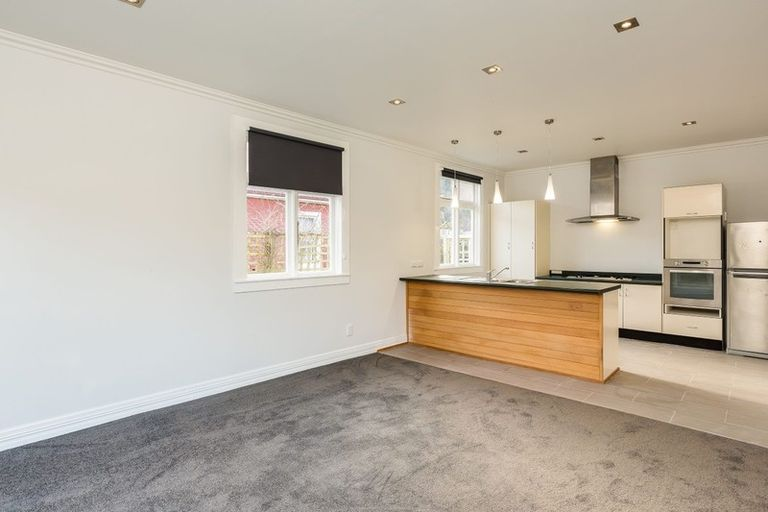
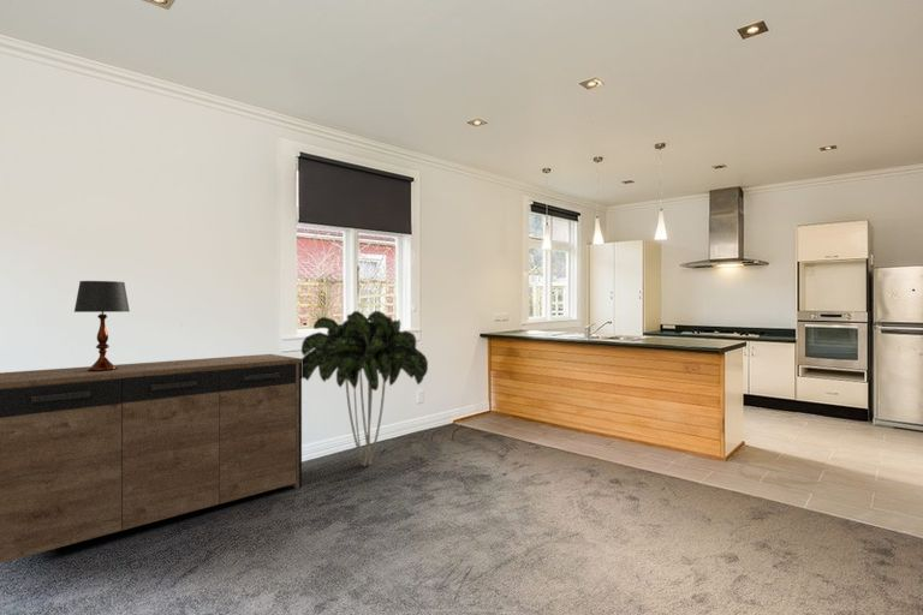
+ table lamp (102, 326)
+ sideboard (162, 438)
+ indoor plant (368, 388)
